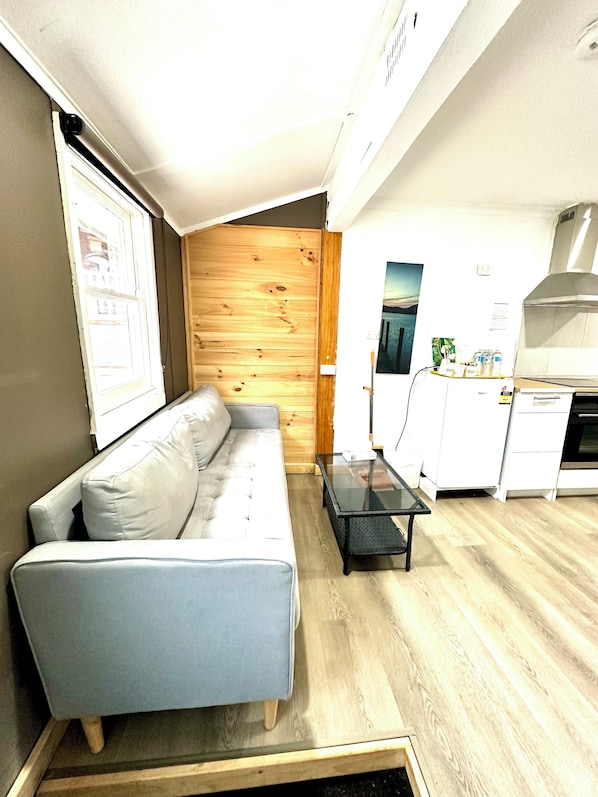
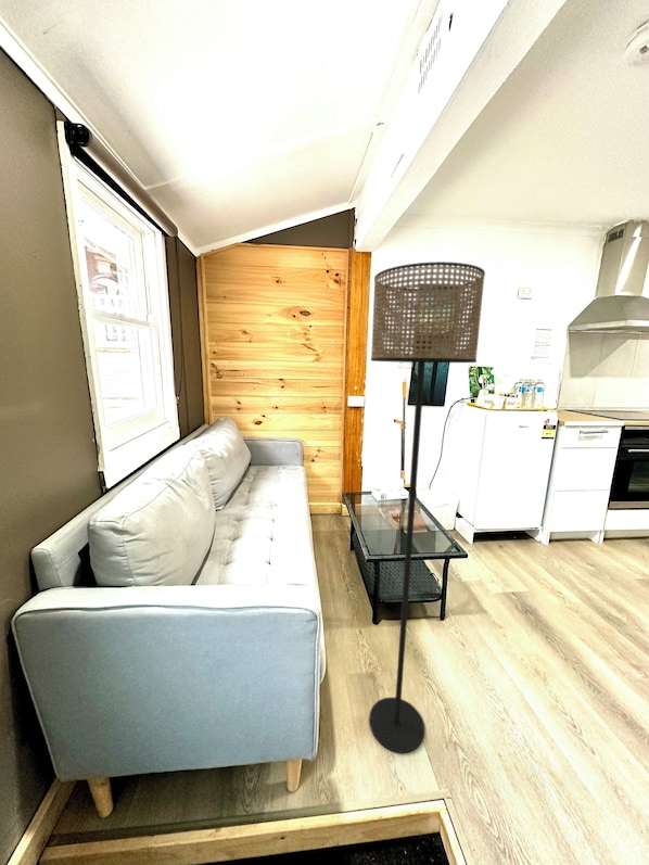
+ floor lamp (409, 527)
